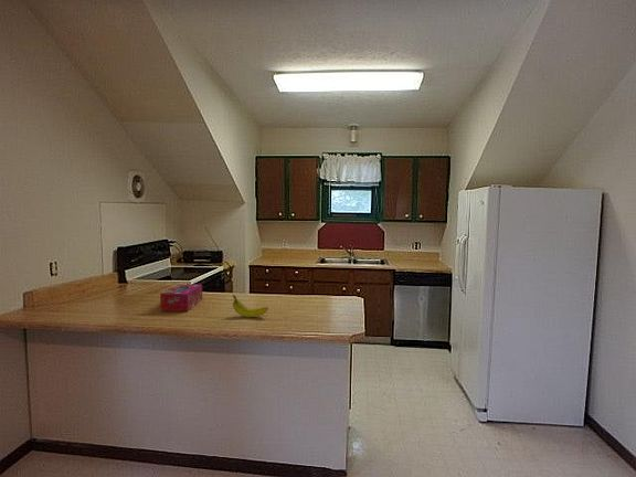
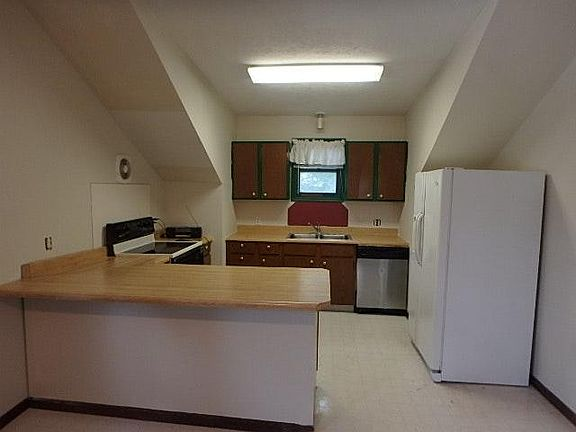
- fruit (250, 308)
- tissue box (182, 297)
